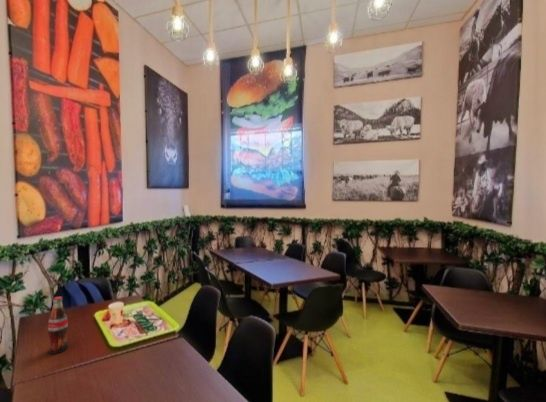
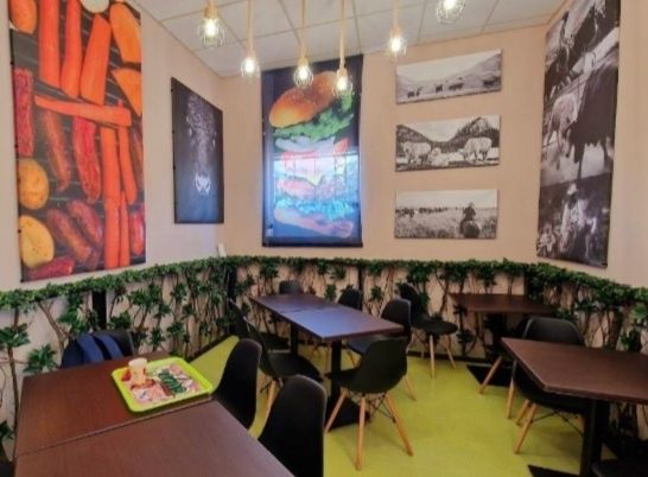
- pop (57, 323)
